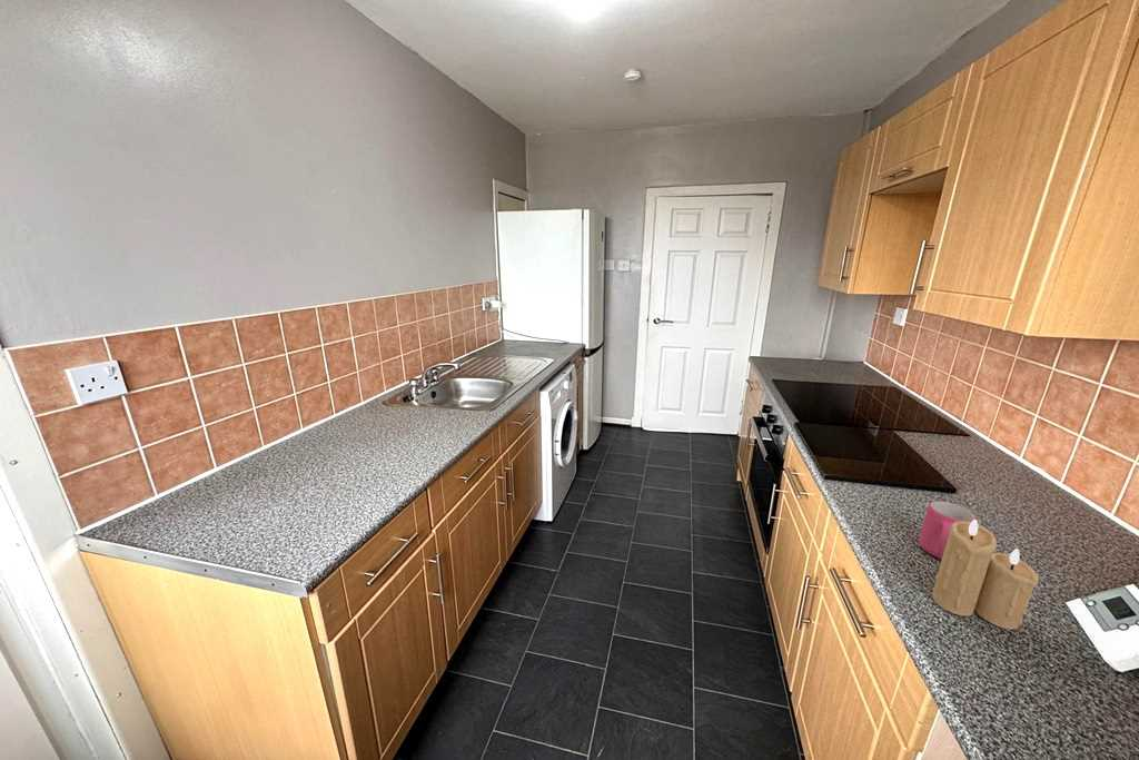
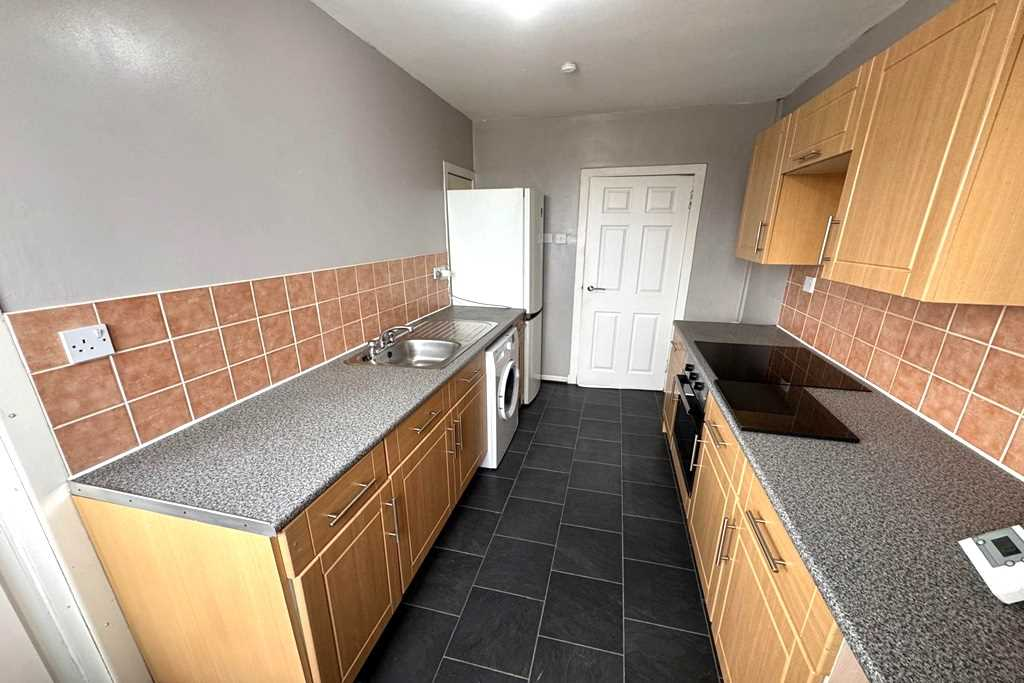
- candle (987, 569)
- mug (945, 534)
